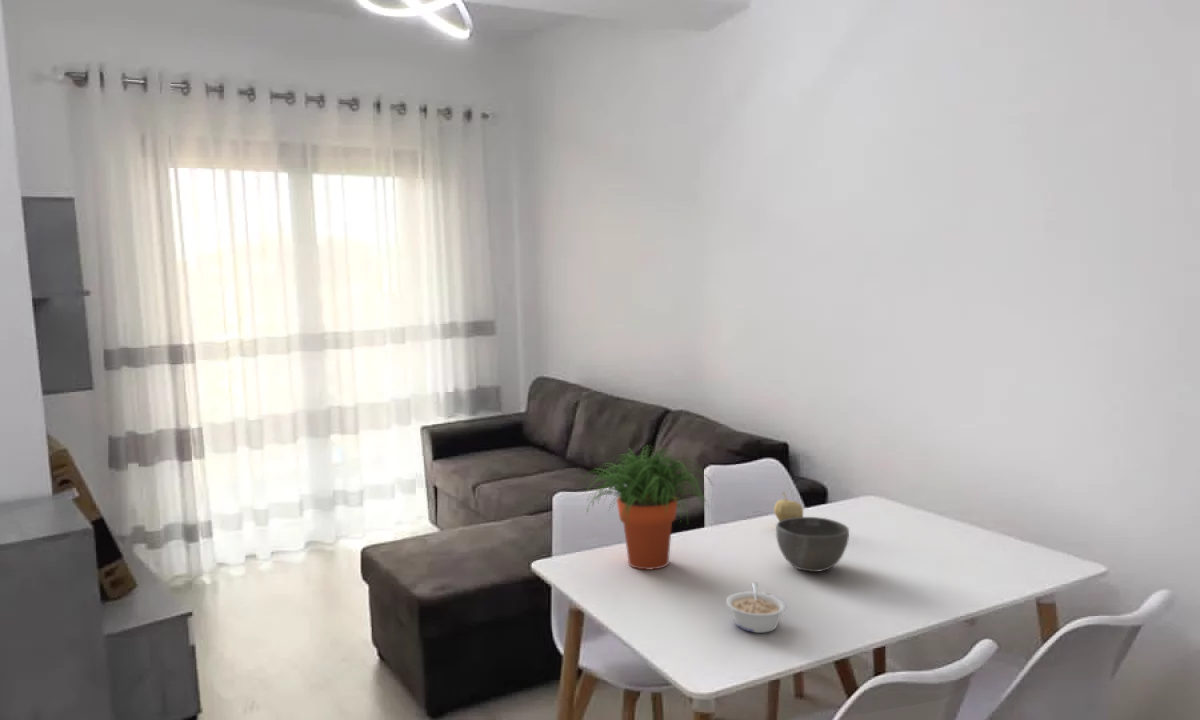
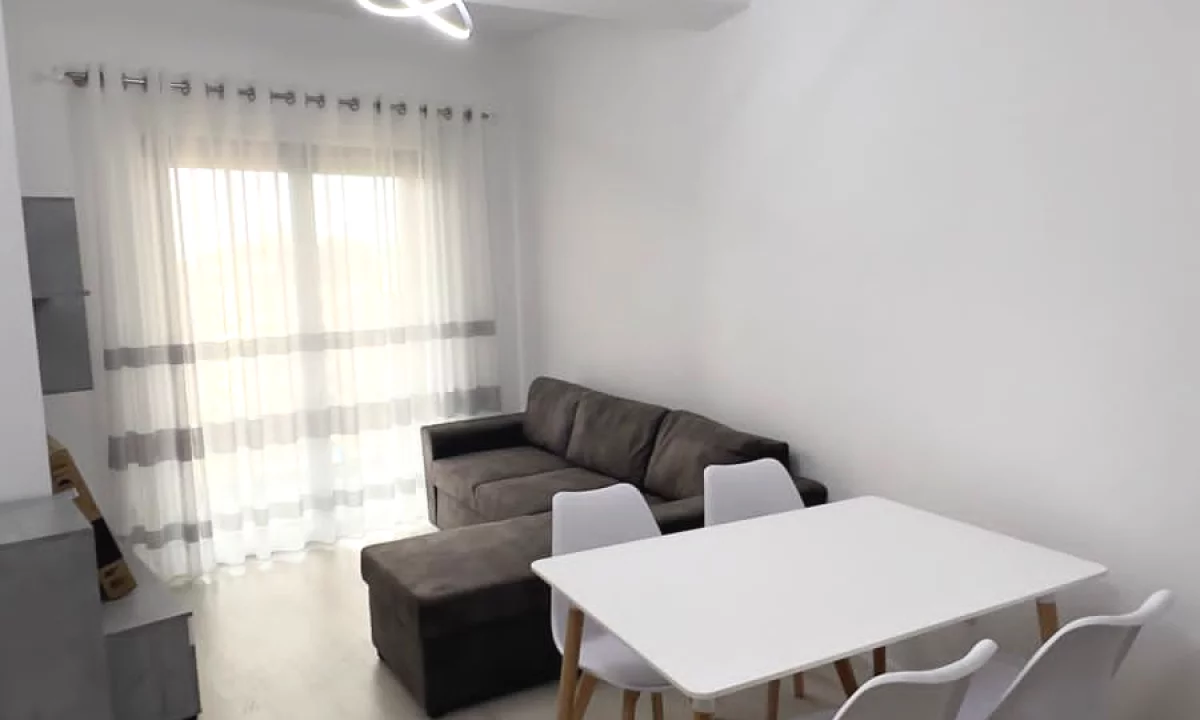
- fruit (788, 510)
- potted plant (648, 506)
- legume (754, 610)
- bowl (812, 546)
